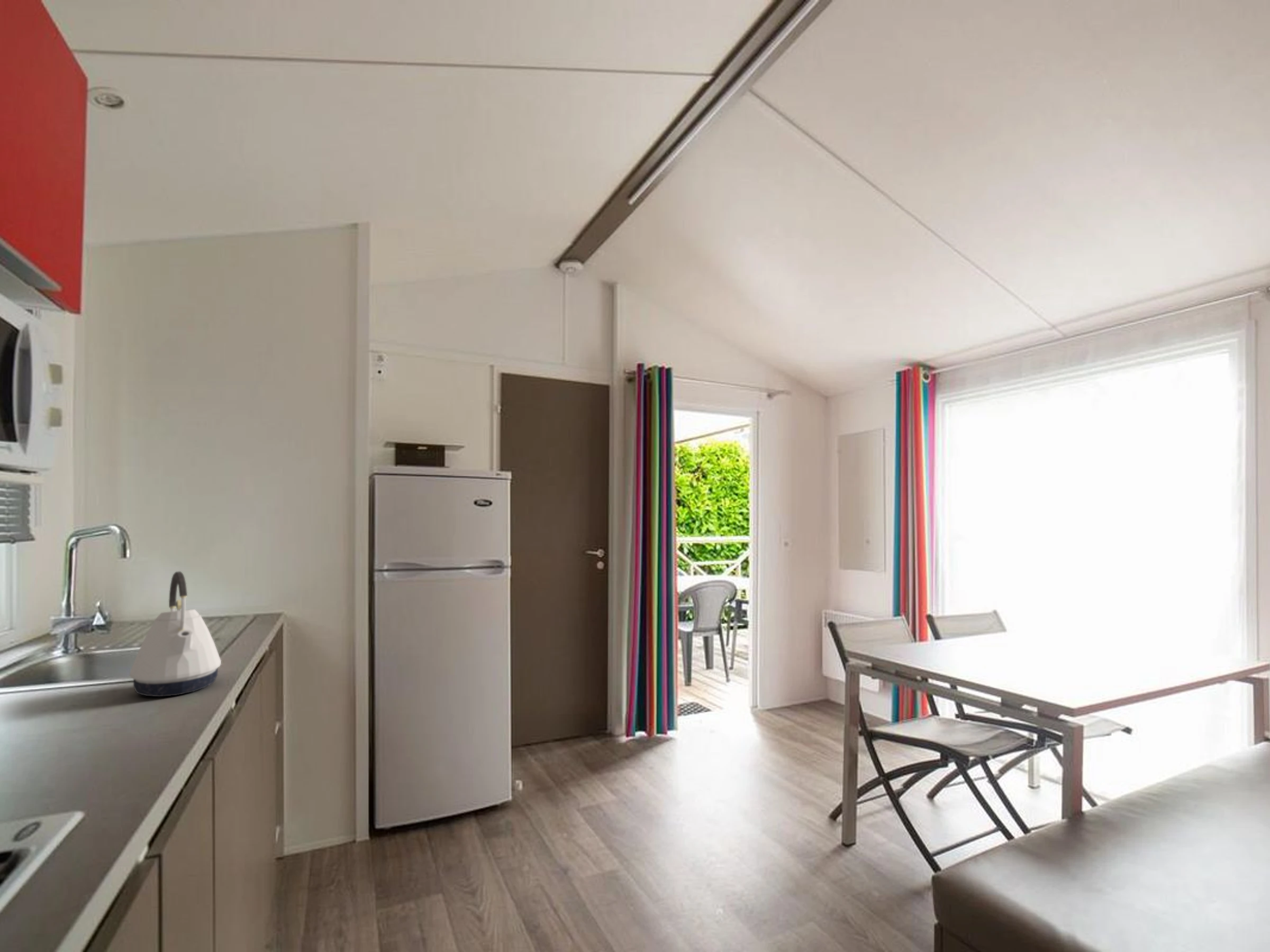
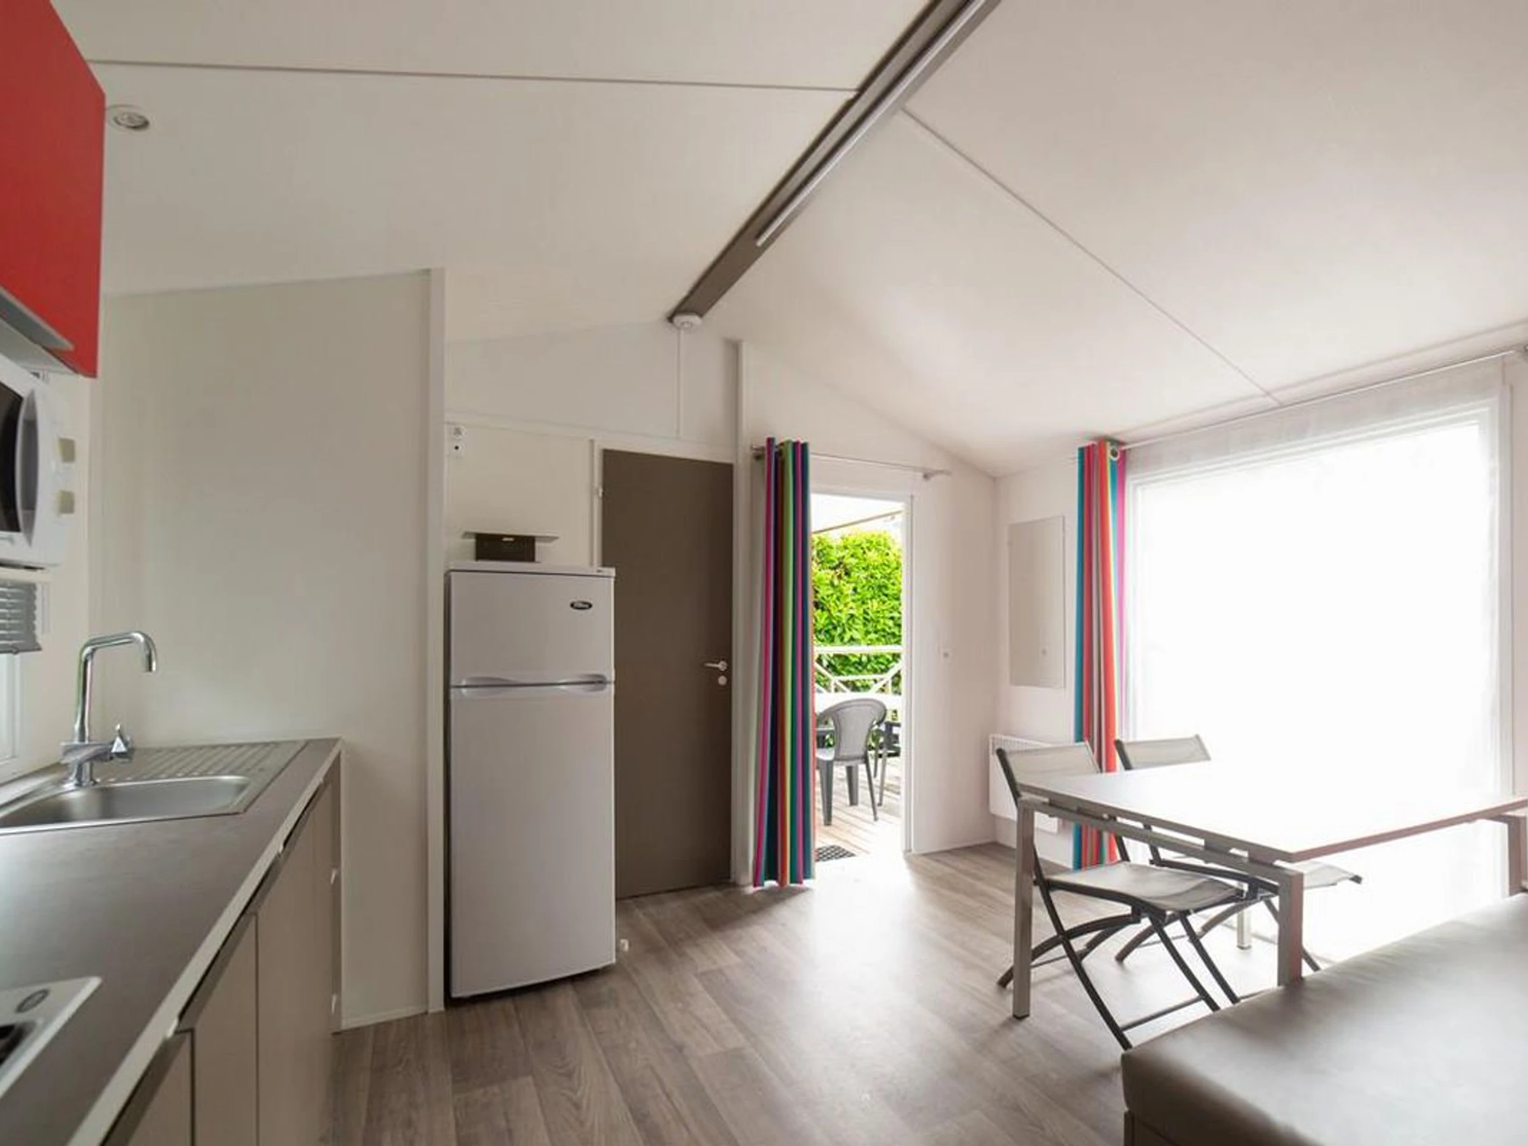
- kettle (178, 630)
